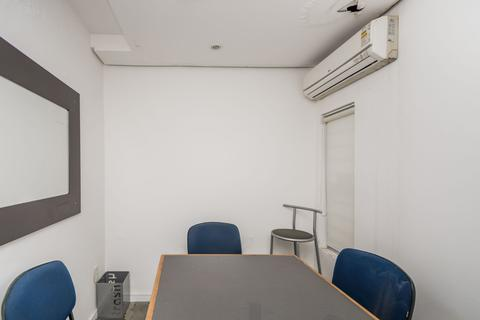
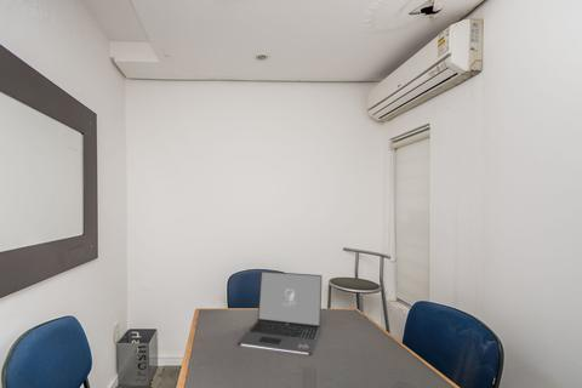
+ laptop (283, 307)
